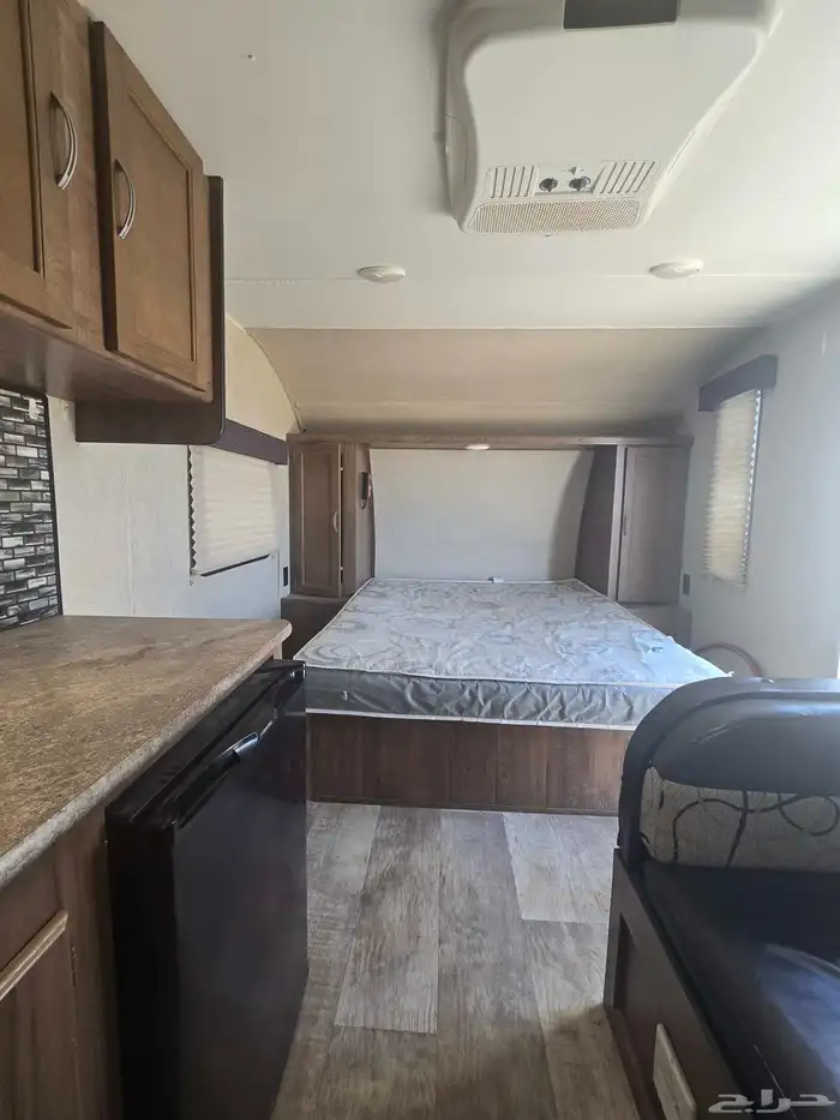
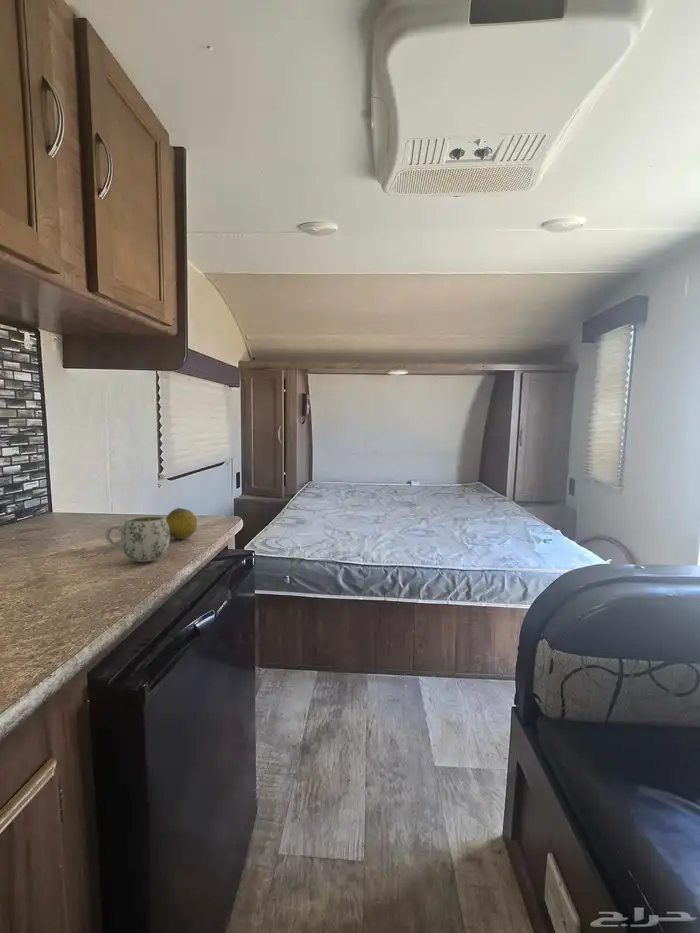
+ fruit (181, 523)
+ mug (137, 539)
